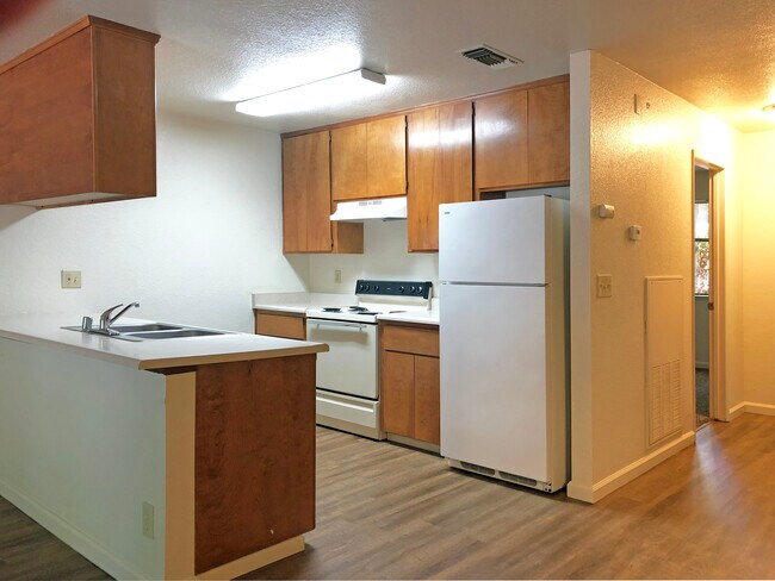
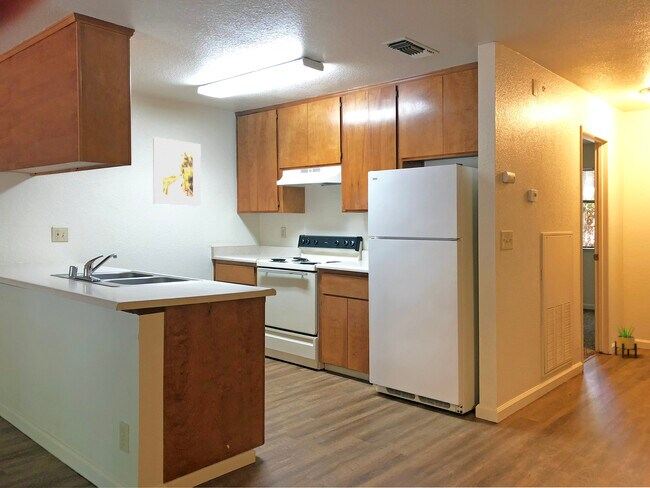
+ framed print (177, 172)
+ potted plant (625, 339)
